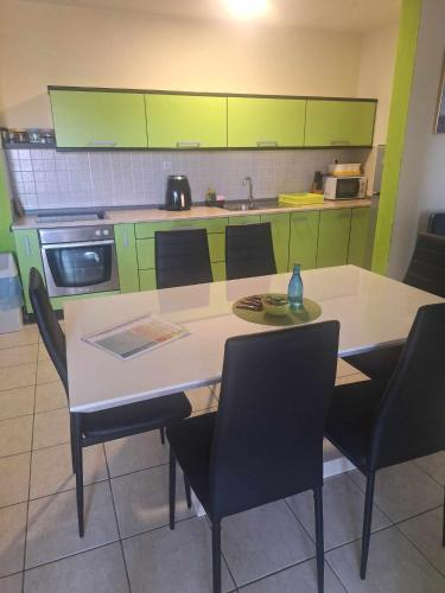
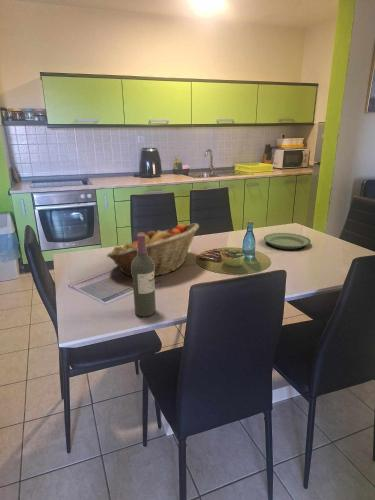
+ plate (286, 241)
+ wine bottle (143, 275)
+ fruit basket (155, 246)
